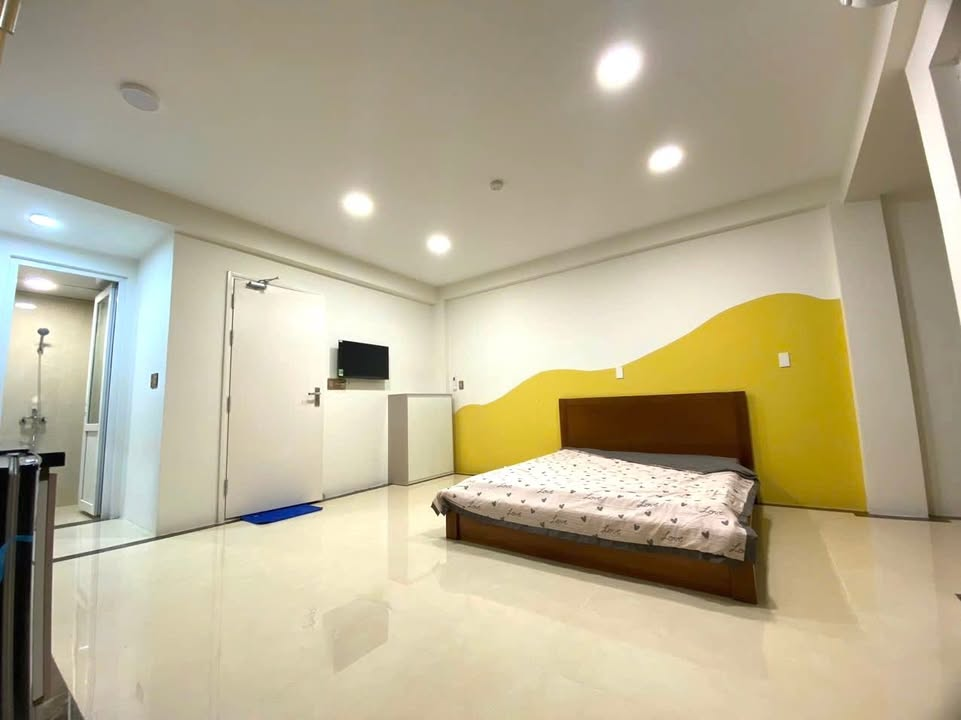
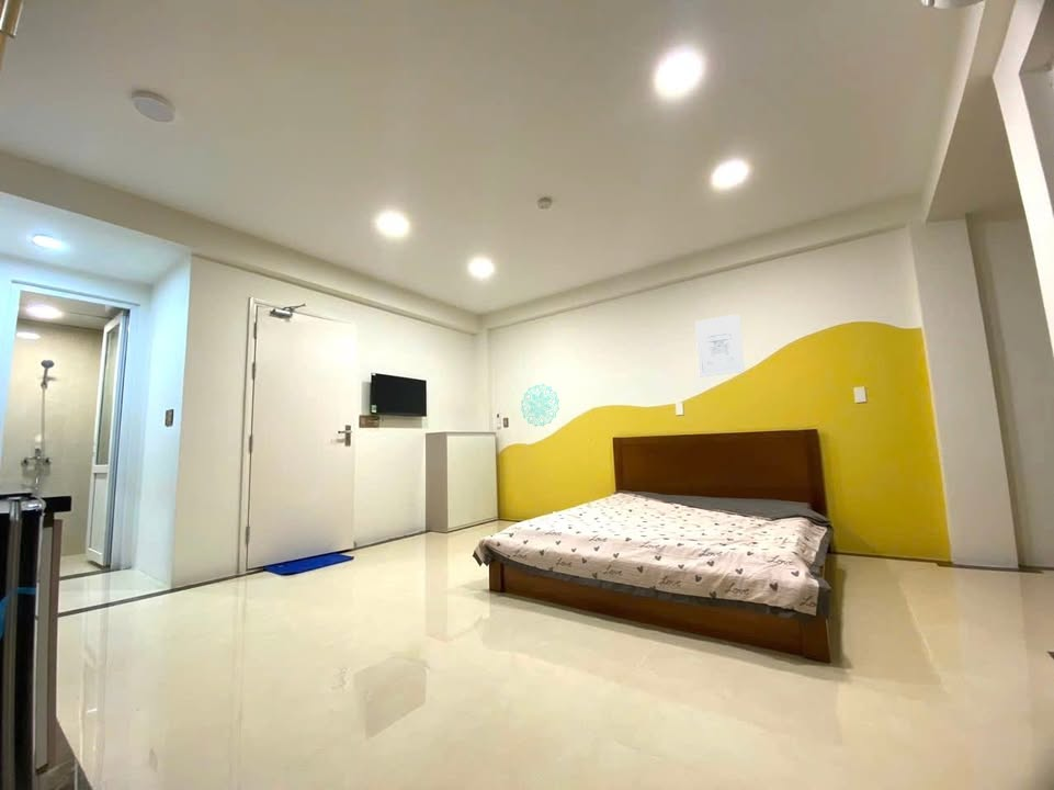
+ wall decoration (540, 405)
+ wall art (718, 346)
